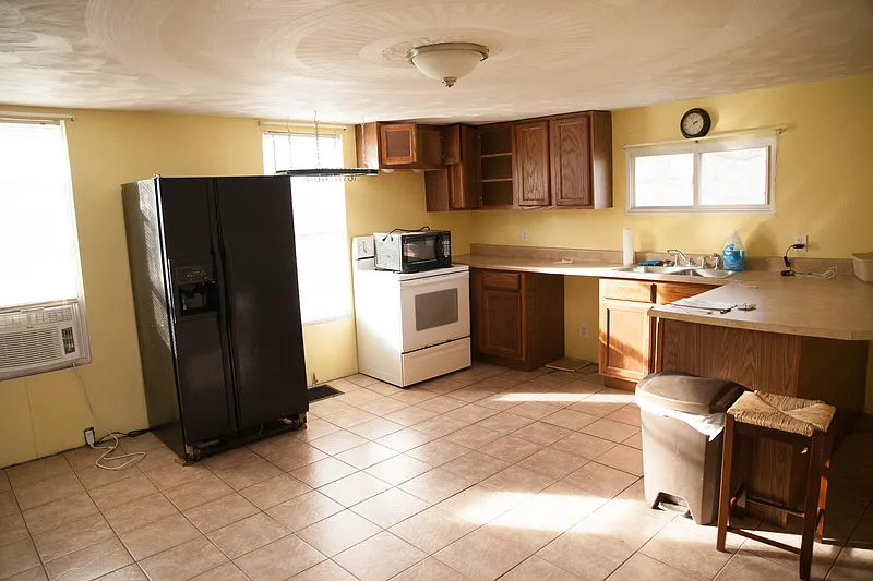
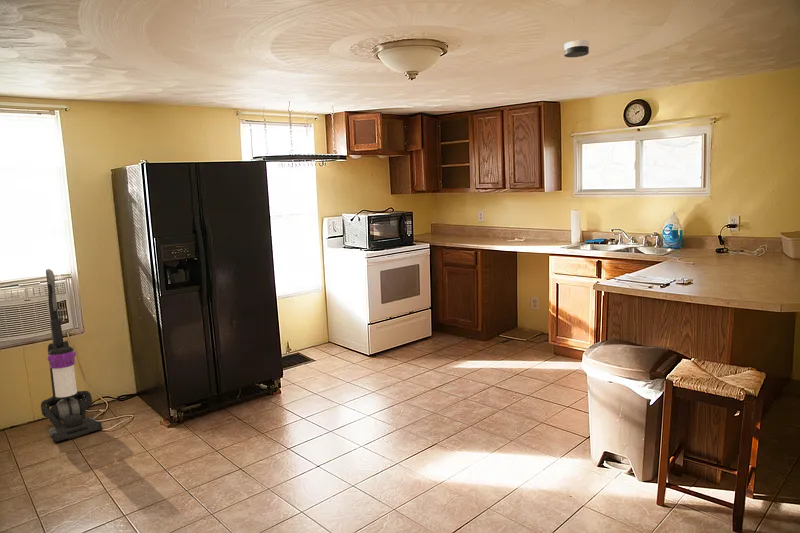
+ smoke detector (576, 48)
+ vacuum cleaner (62, 350)
